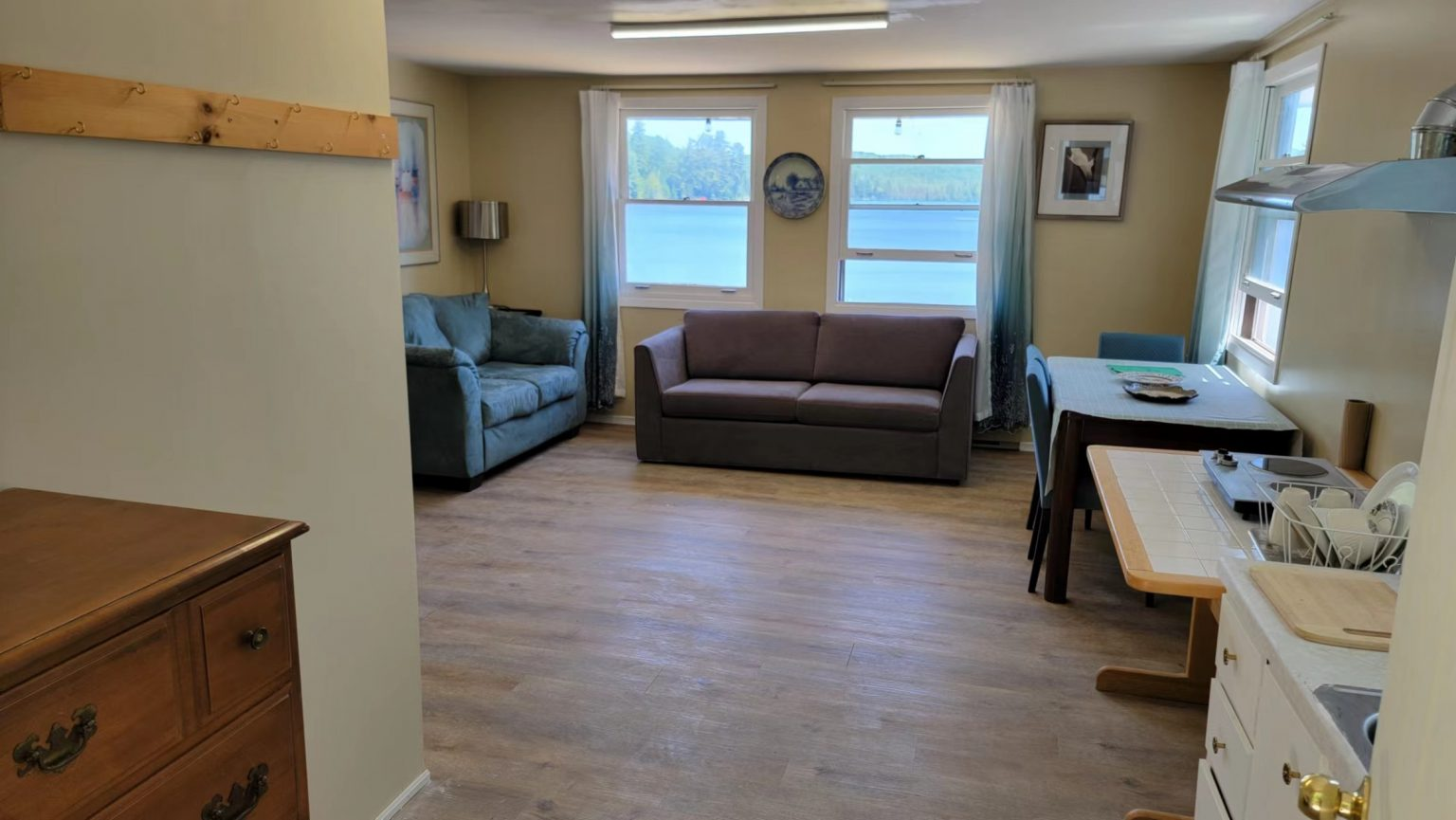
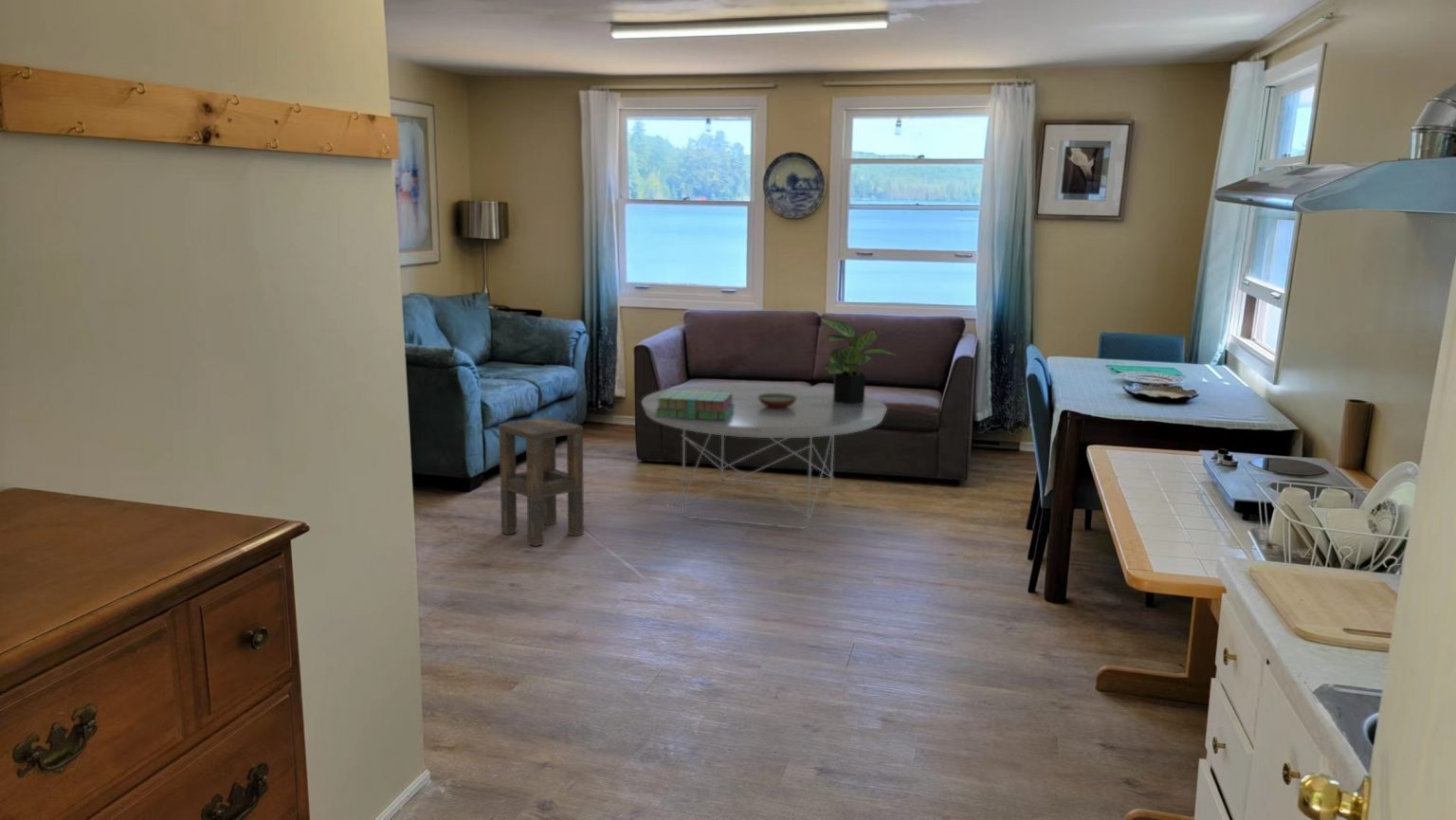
+ side table (541, 479)
+ stack of books (695, 404)
+ potted plant (850, 360)
+ decorative bowl (776, 401)
+ coffee table (761, 450)
